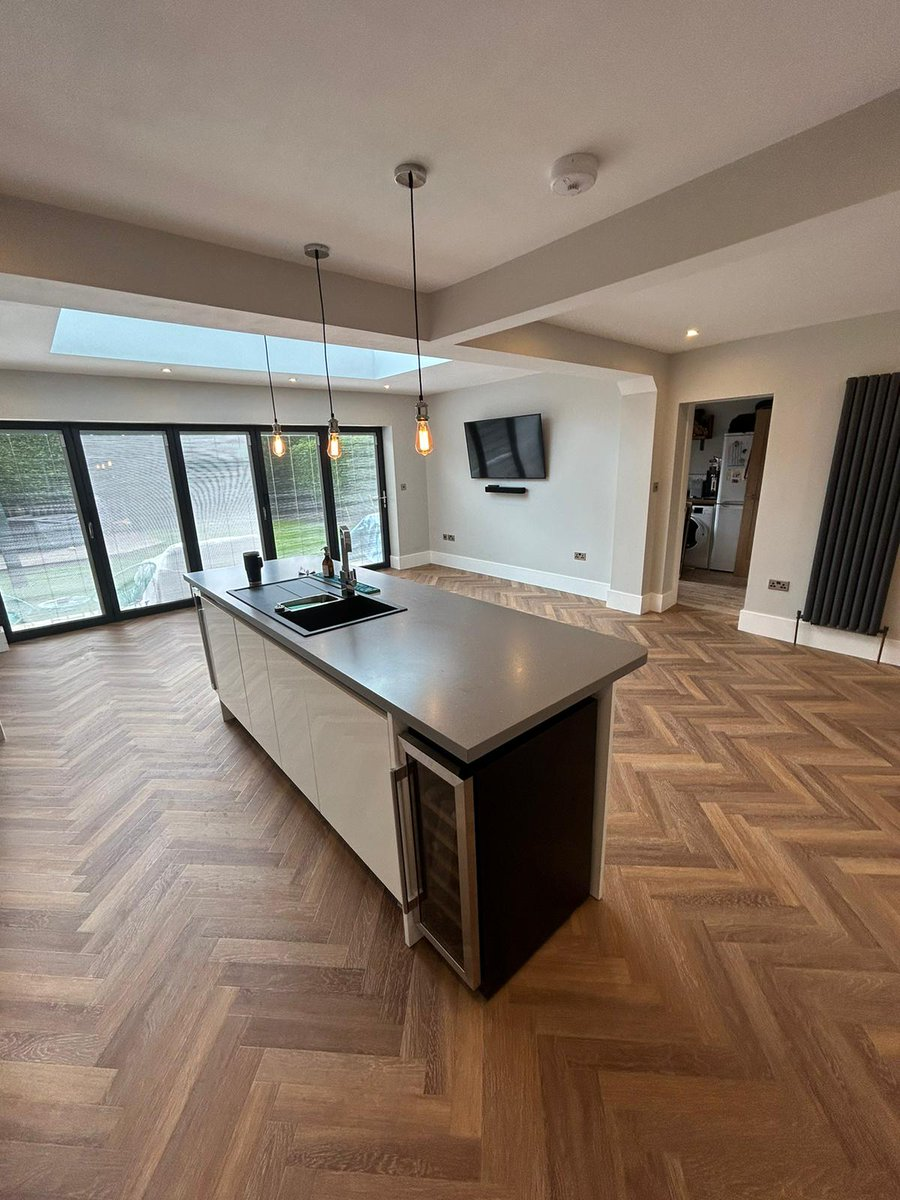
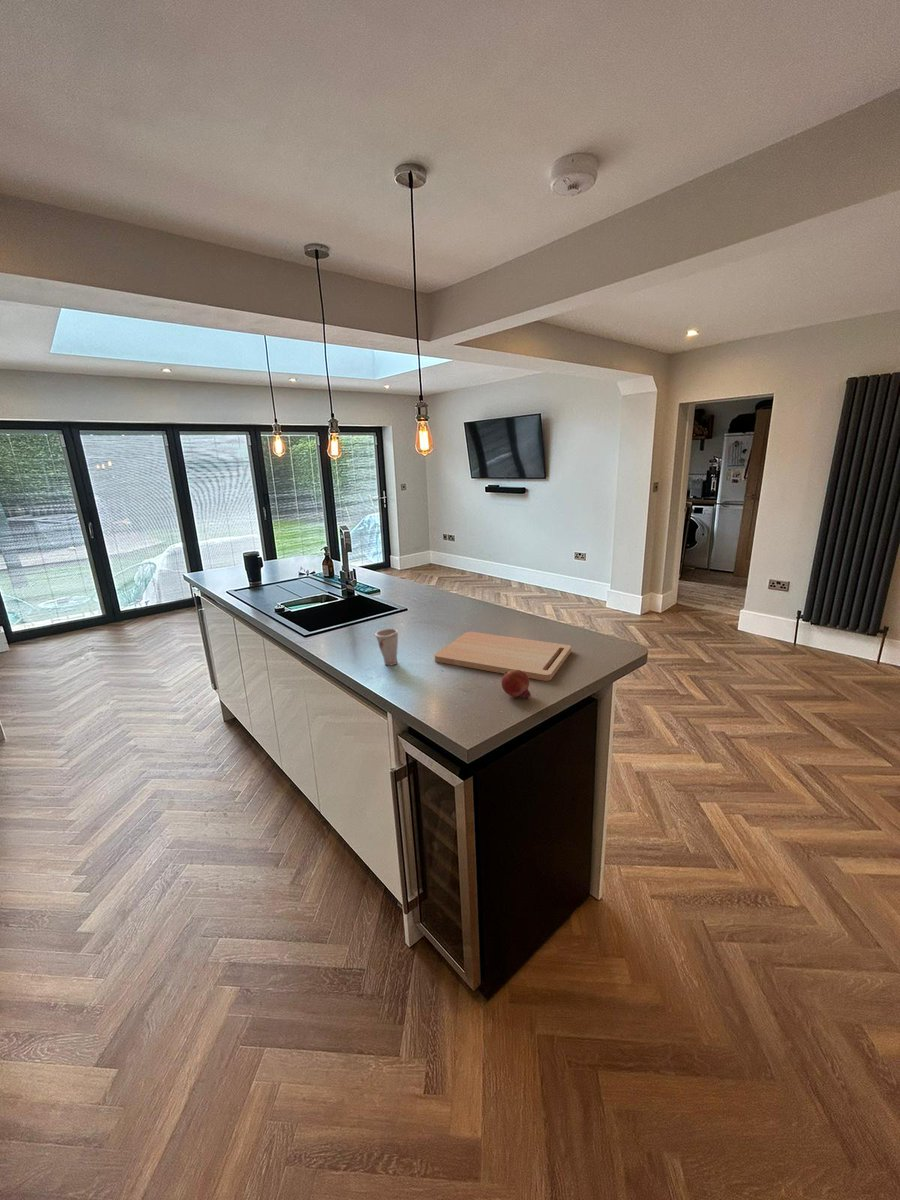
+ cup (387, 647)
+ cutting board (503, 653)
+ fruit (516, 682)
